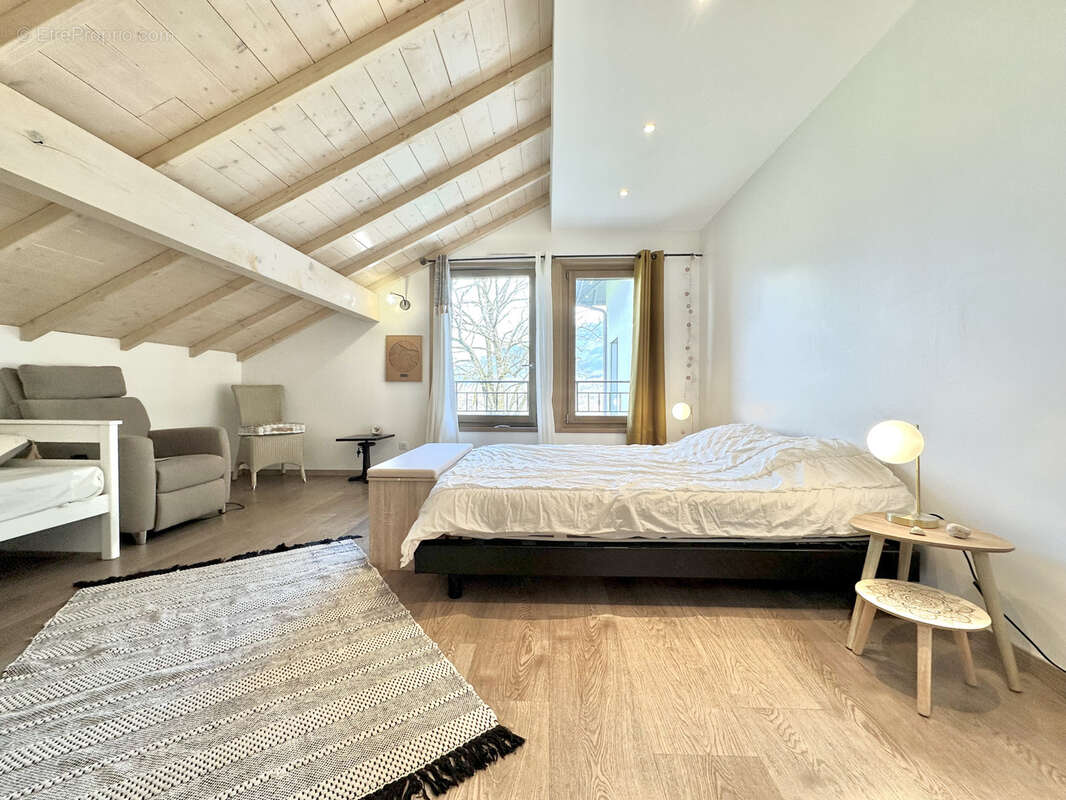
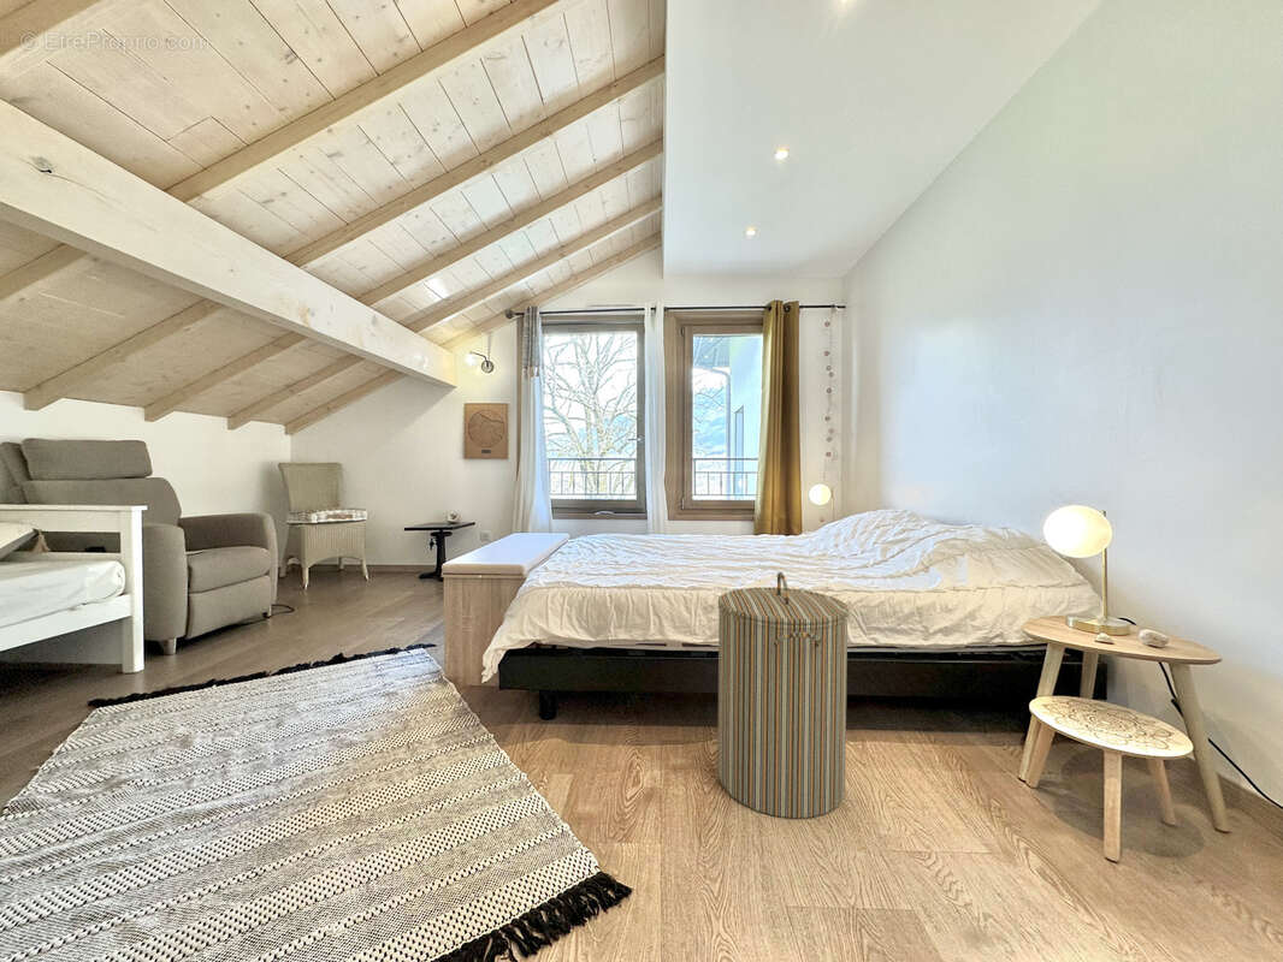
+ laundry hamper (780, 676)
